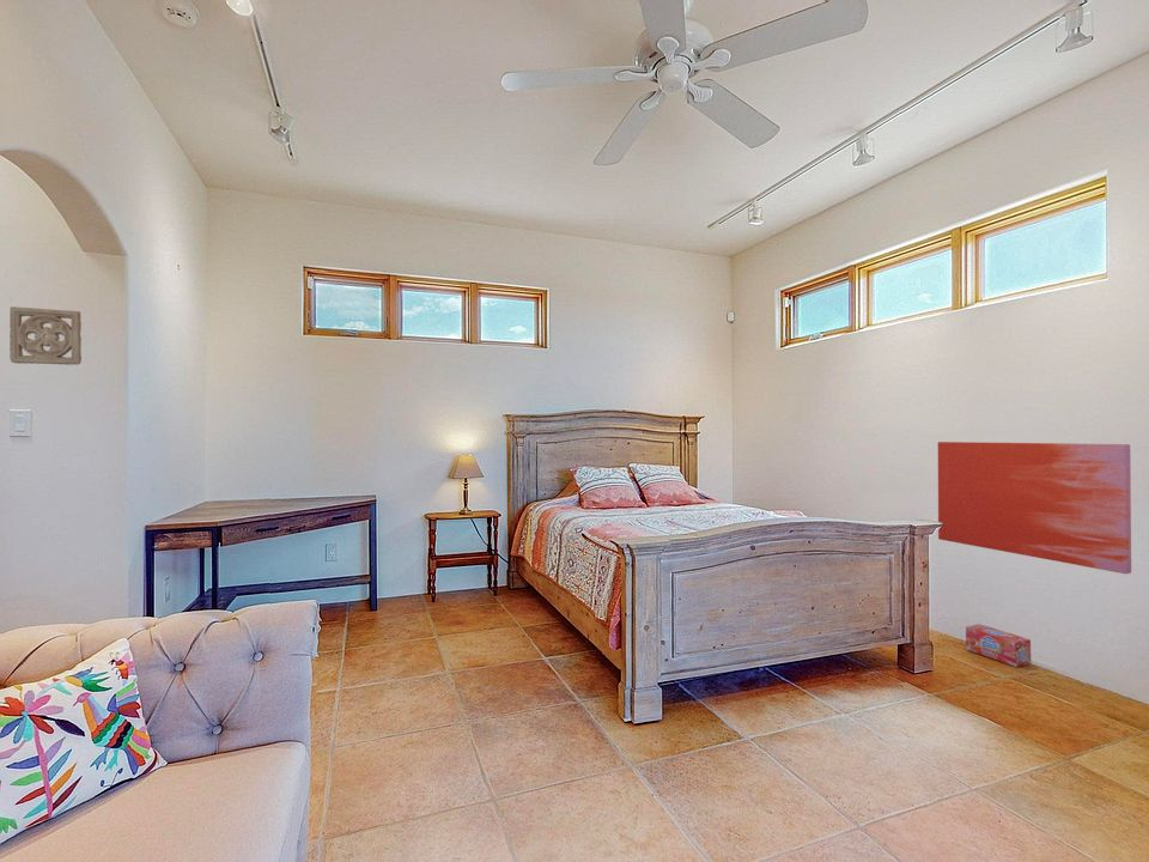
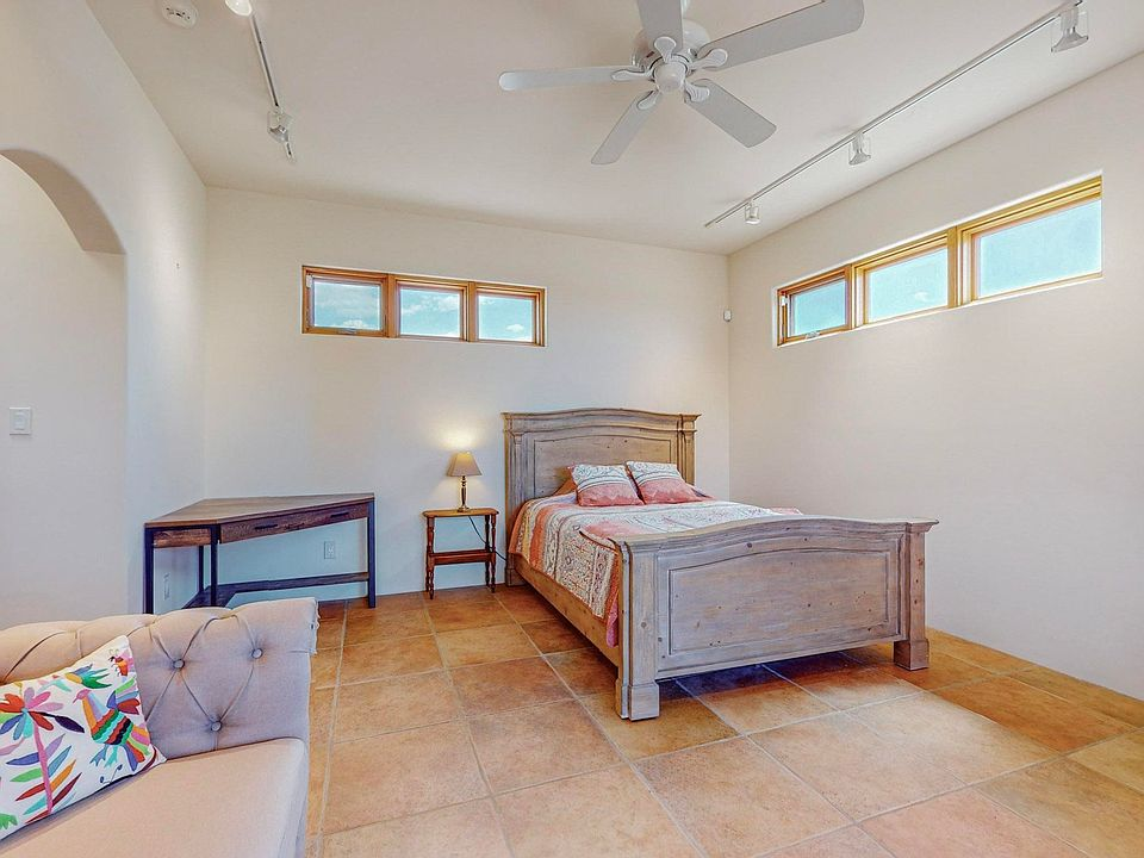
- wall ornament (47, 336)
- wall art (1021, 498)
- box (997, 644)
